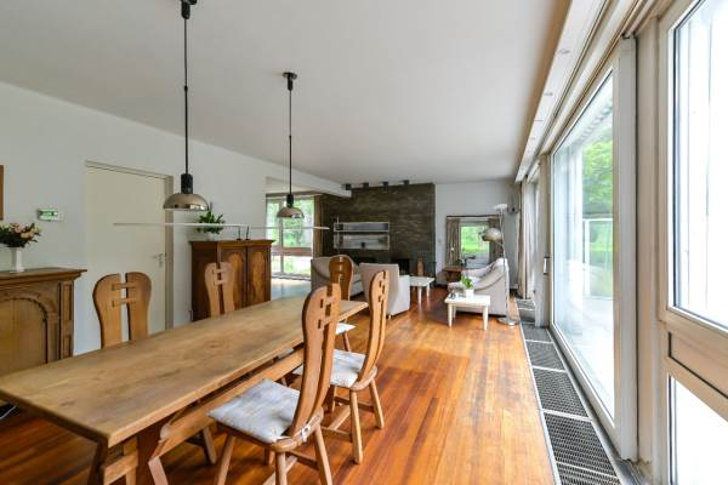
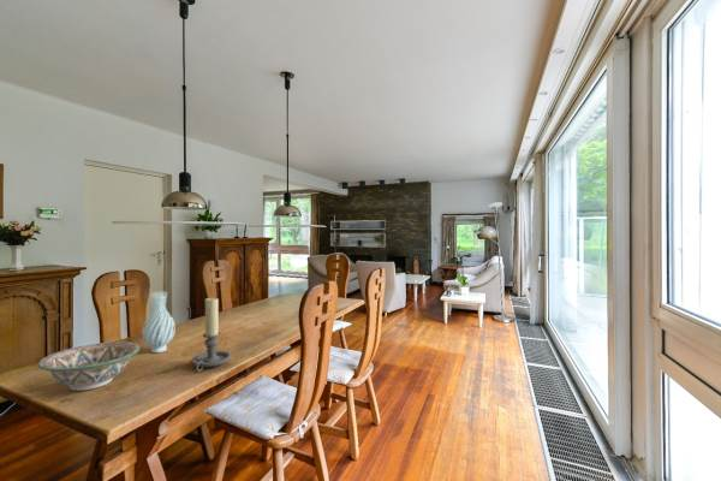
+ candle holder (209, 331)
+ vase (159, 320)
+ decorative bowl (93, 368)
